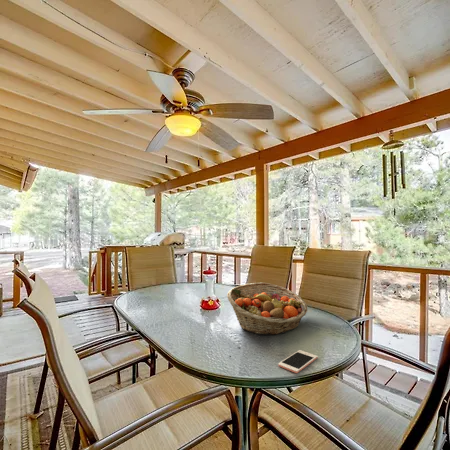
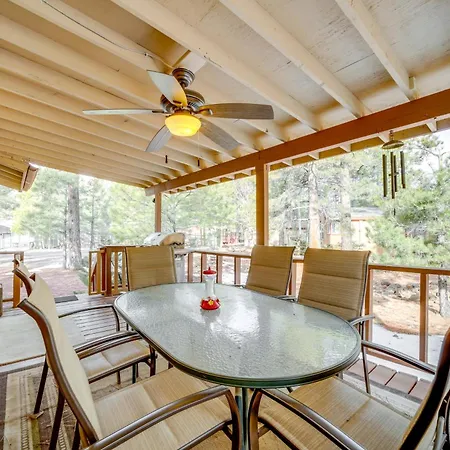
- cell phone (298, 360)
- fruit basket (267, 306)
